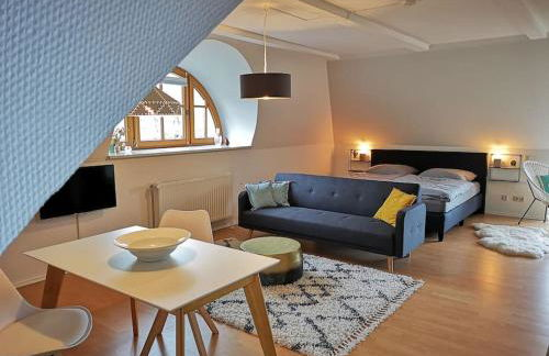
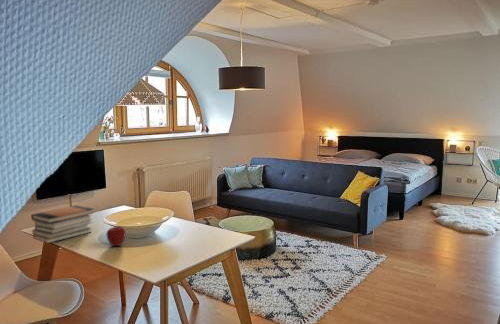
+ apple (116, 236)
+ book stack (63, 223)
